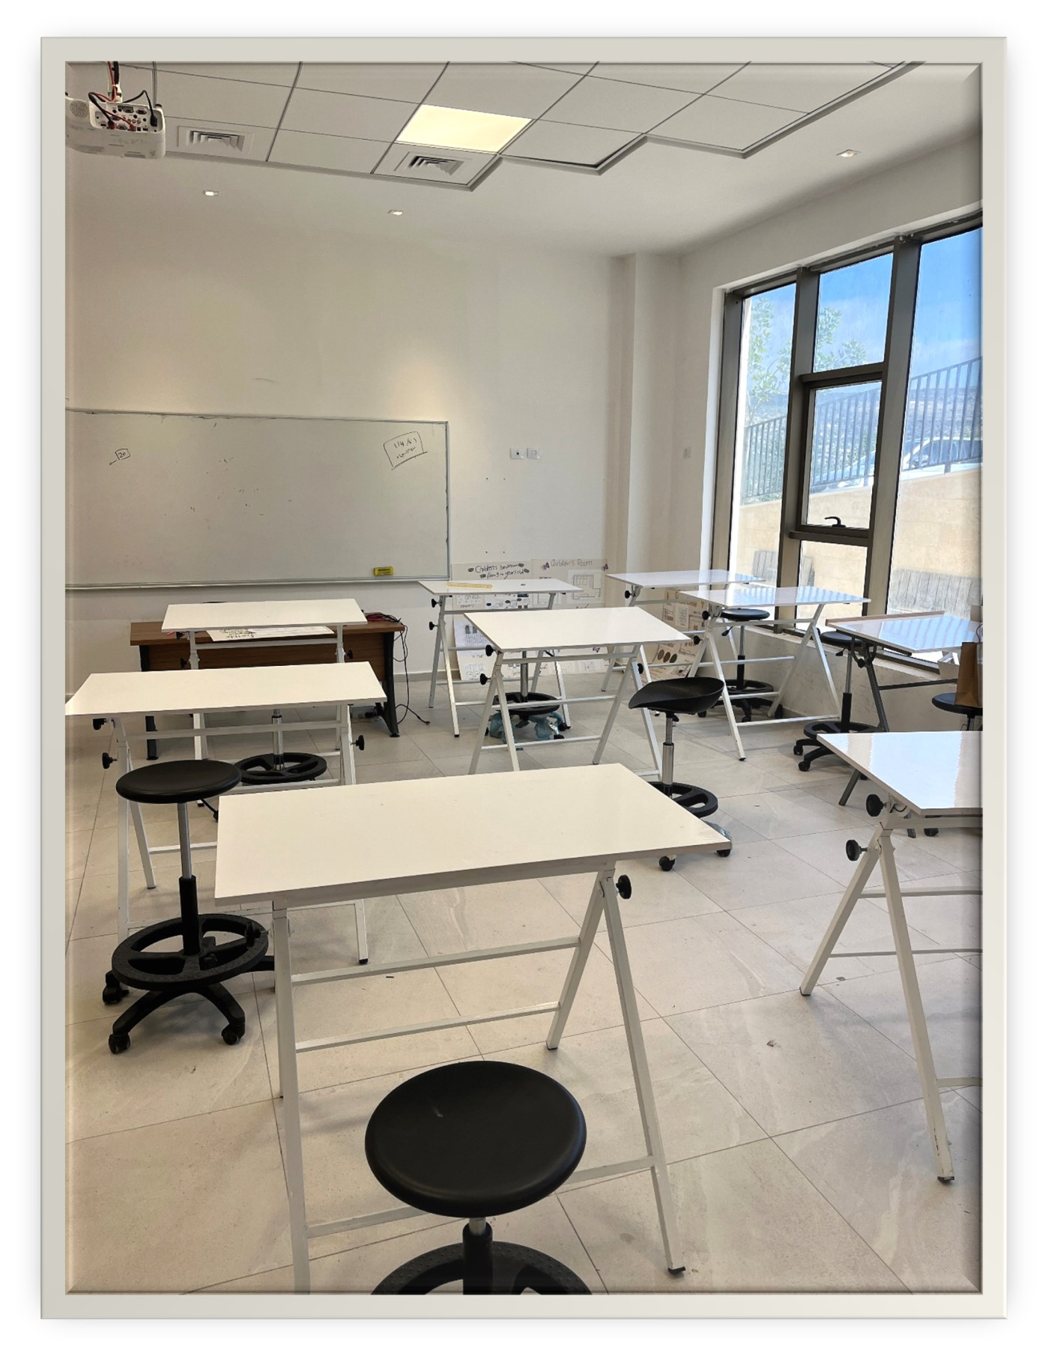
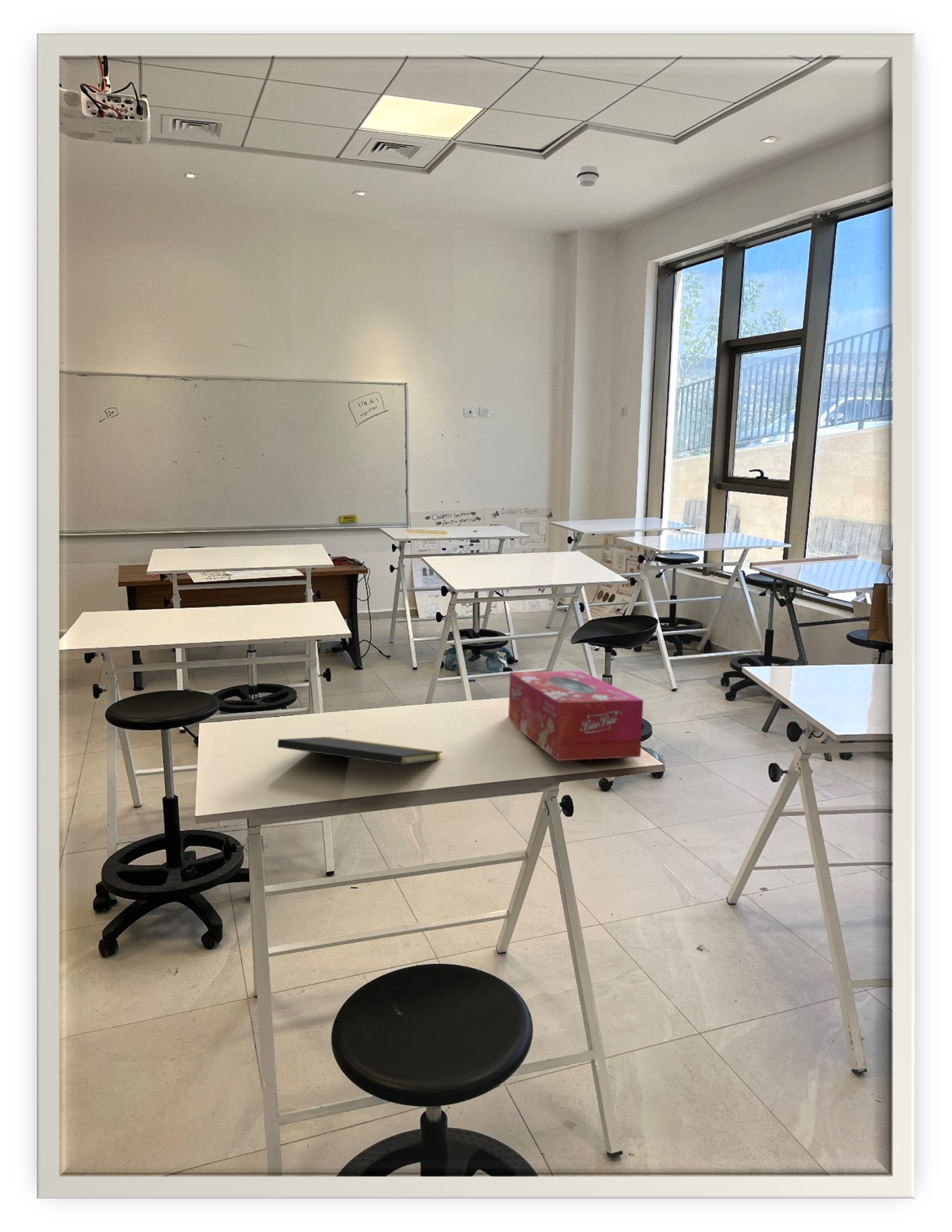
+ tissue box (570, 711)
+ notepad (361, 749)
+ smoke detector (587, 176)
